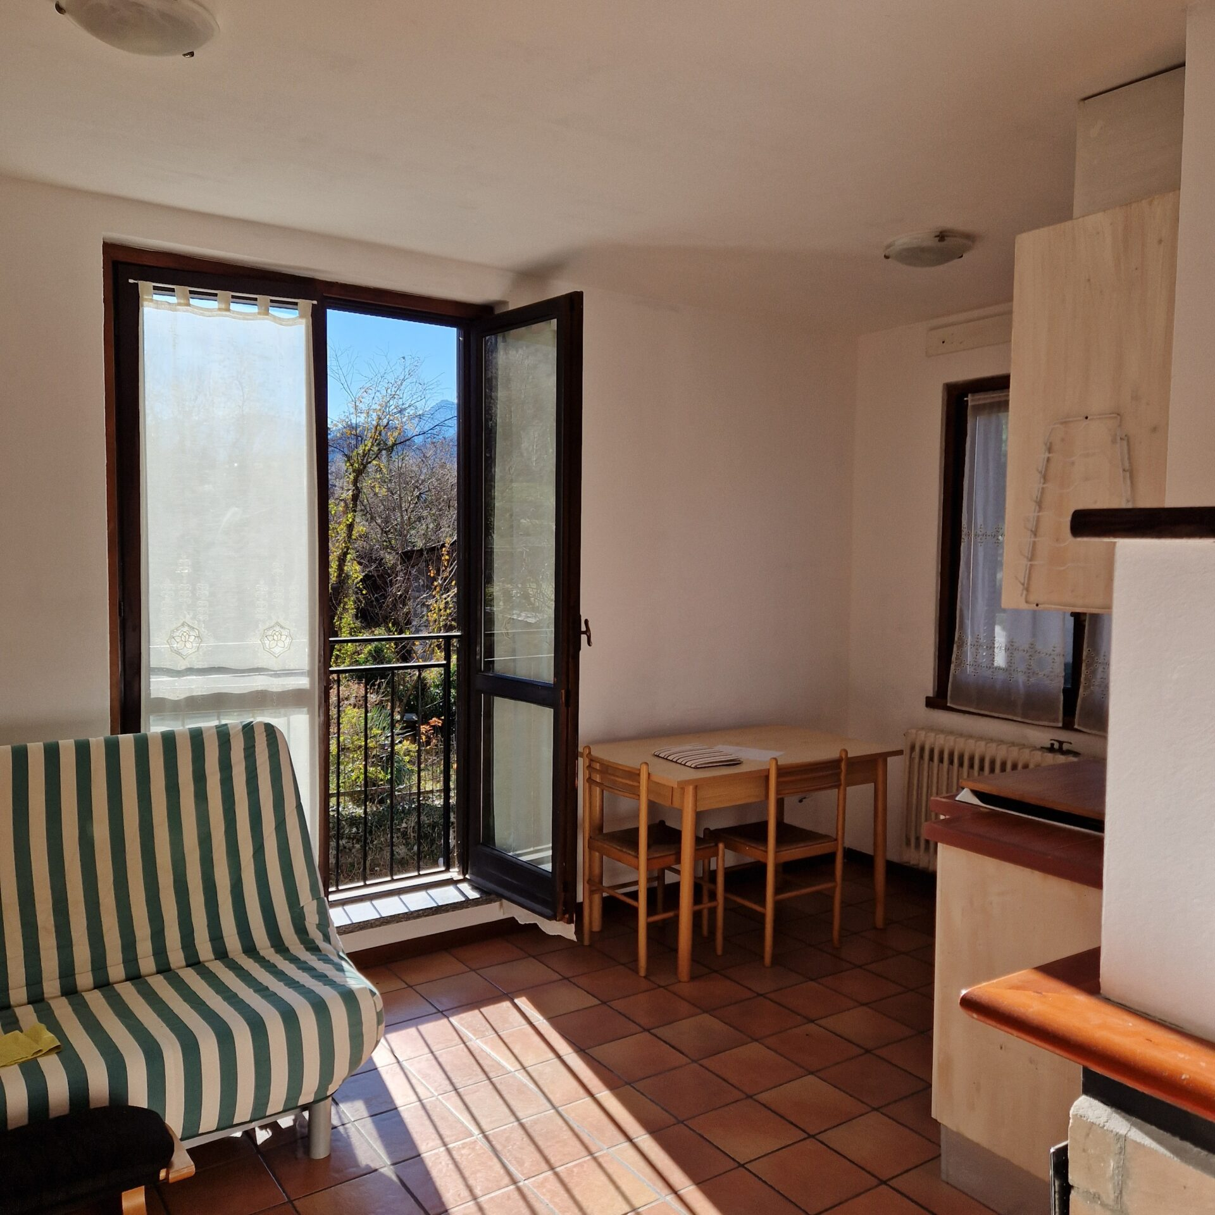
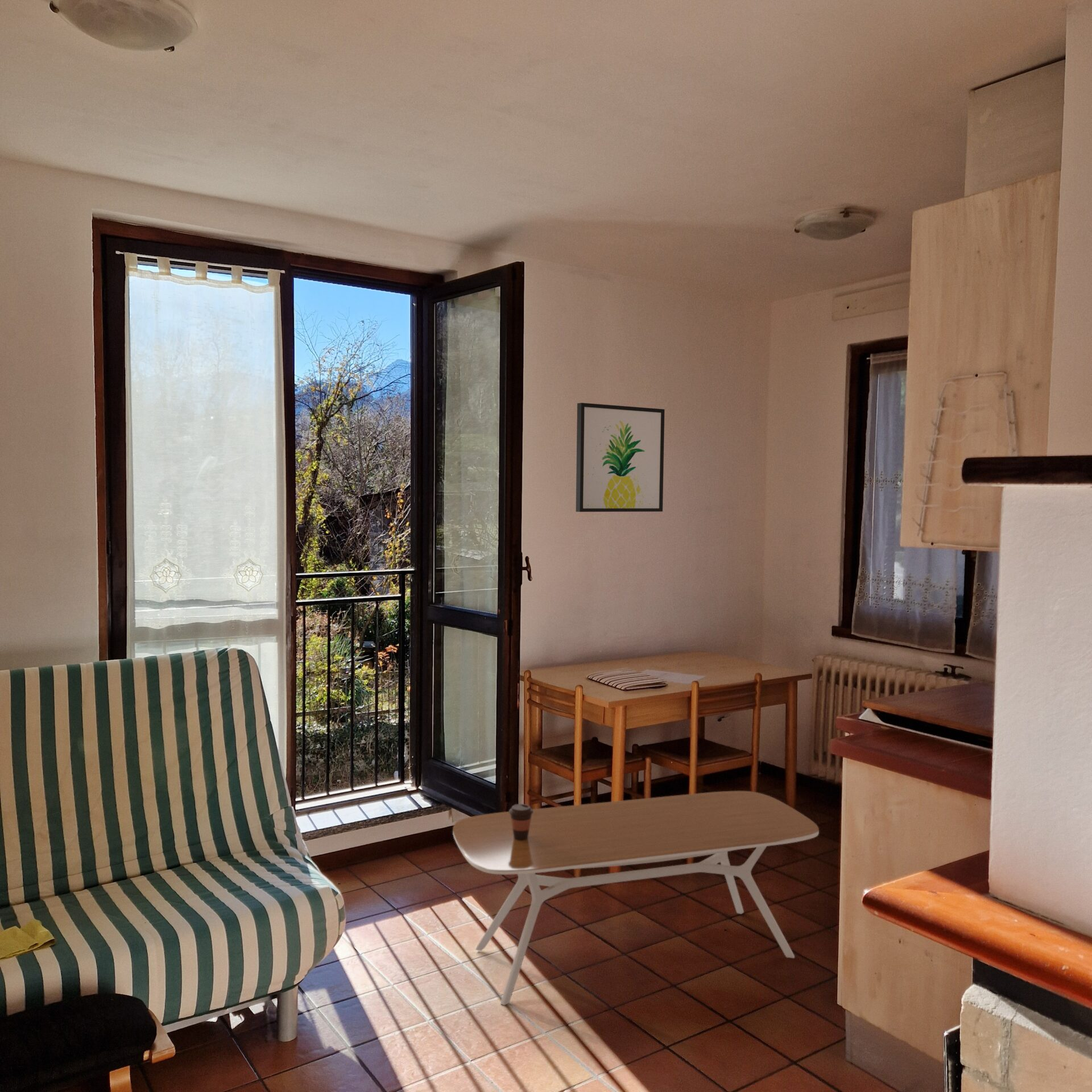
+ wall art (621, 459)
+ coffee table (634, 880)
+ coffee cup (521, 821)
